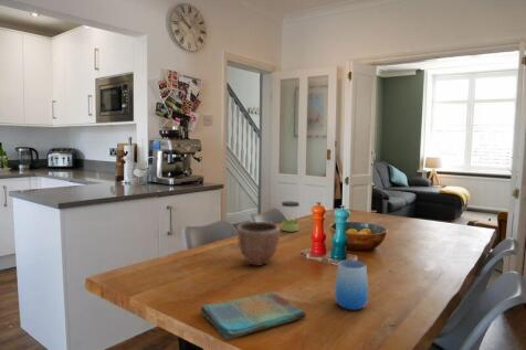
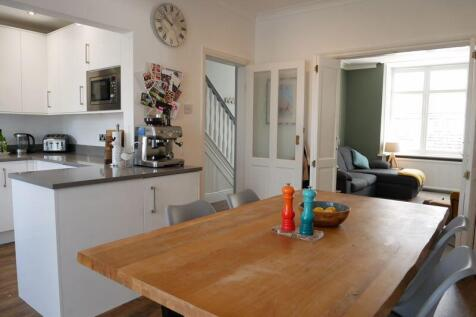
- dish towel (252, 311)
- cup (351, 284)
- decorative bowl (257, 244)
- jar (288, 219)
